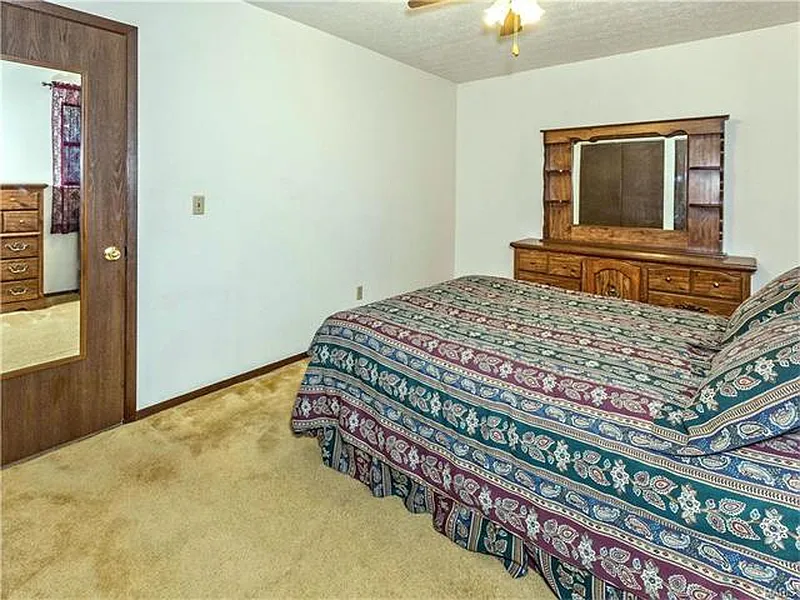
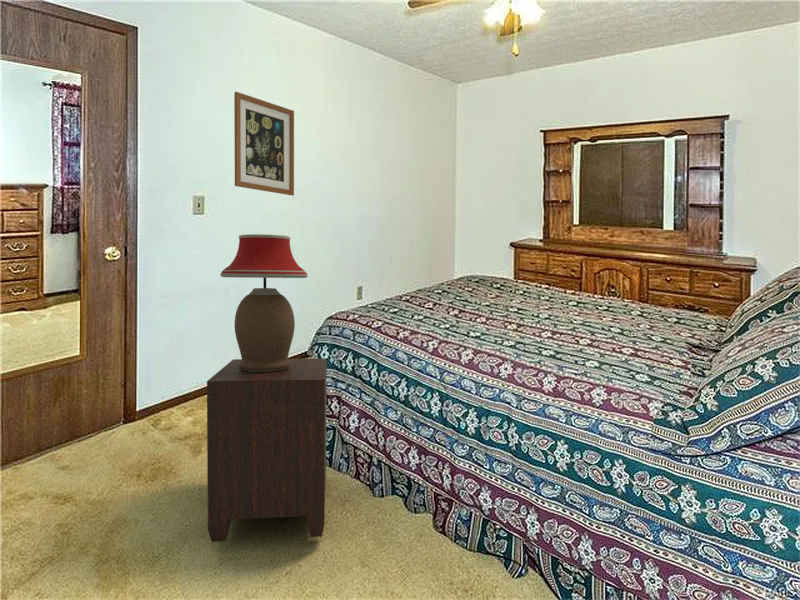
+ wall art (265, 146)
+ nightstand (272, 440)
+ table lamp (264, 302)
